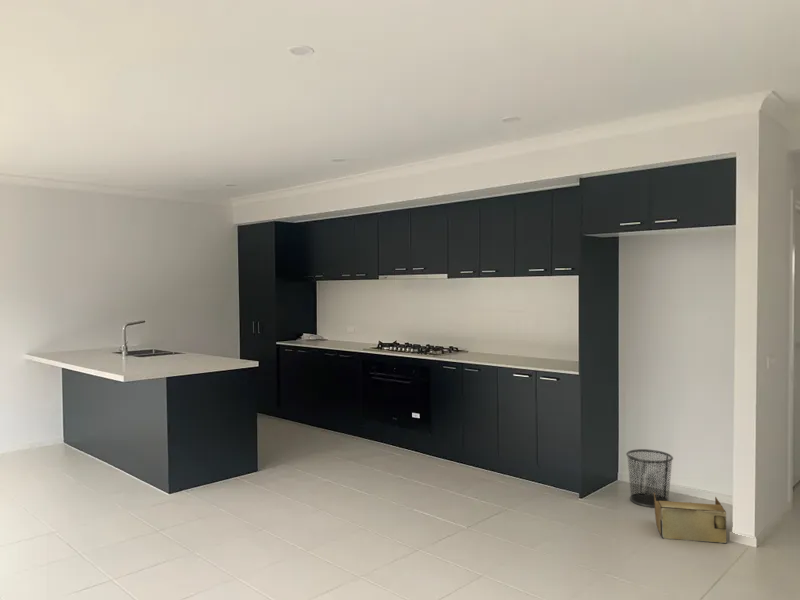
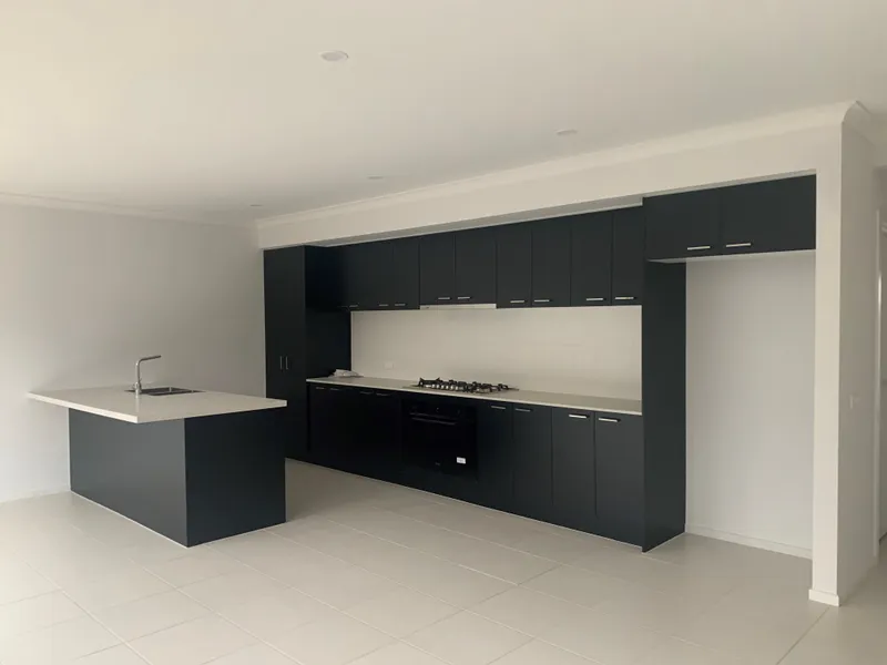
- cardboard box (688, 516)
- waste bin (649, 478)
